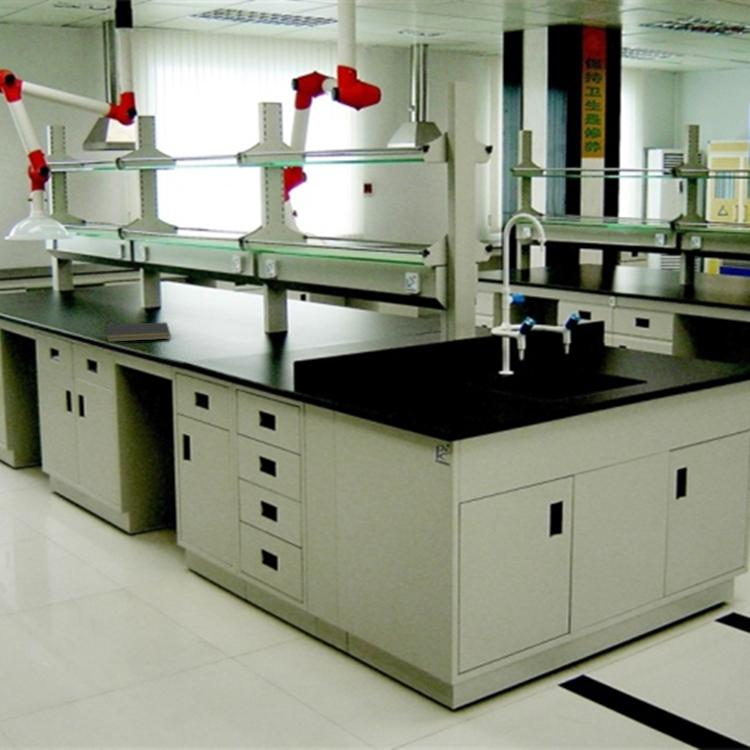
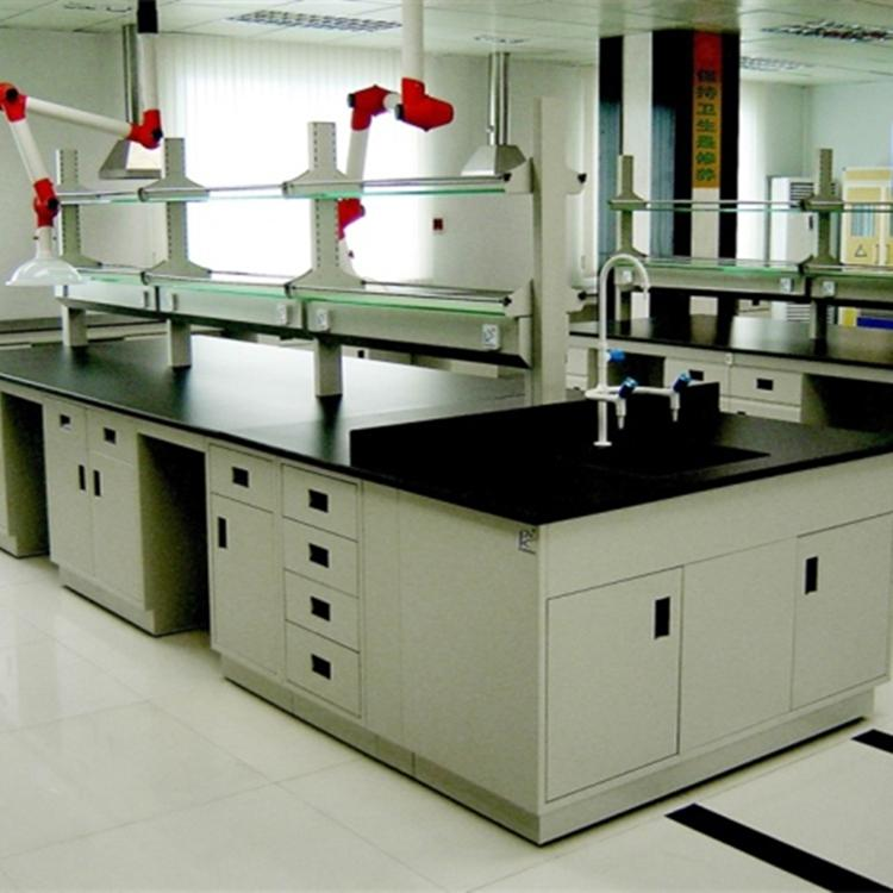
- notepad (138, 331)
